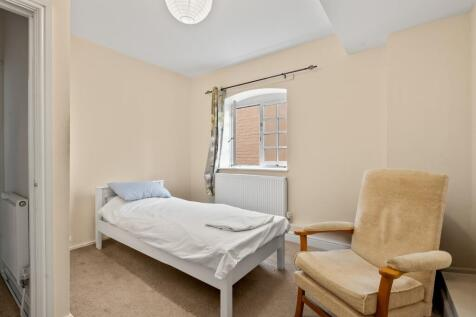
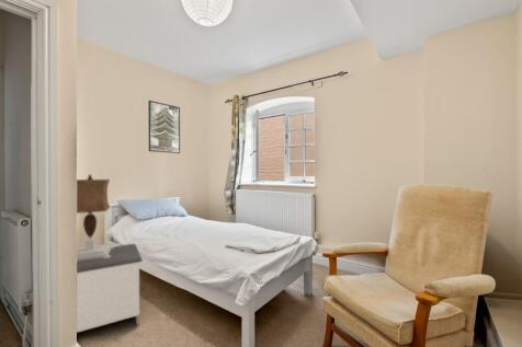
+ table lamp (90, 213)
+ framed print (164, 128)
+ nightstand (101, 287)
